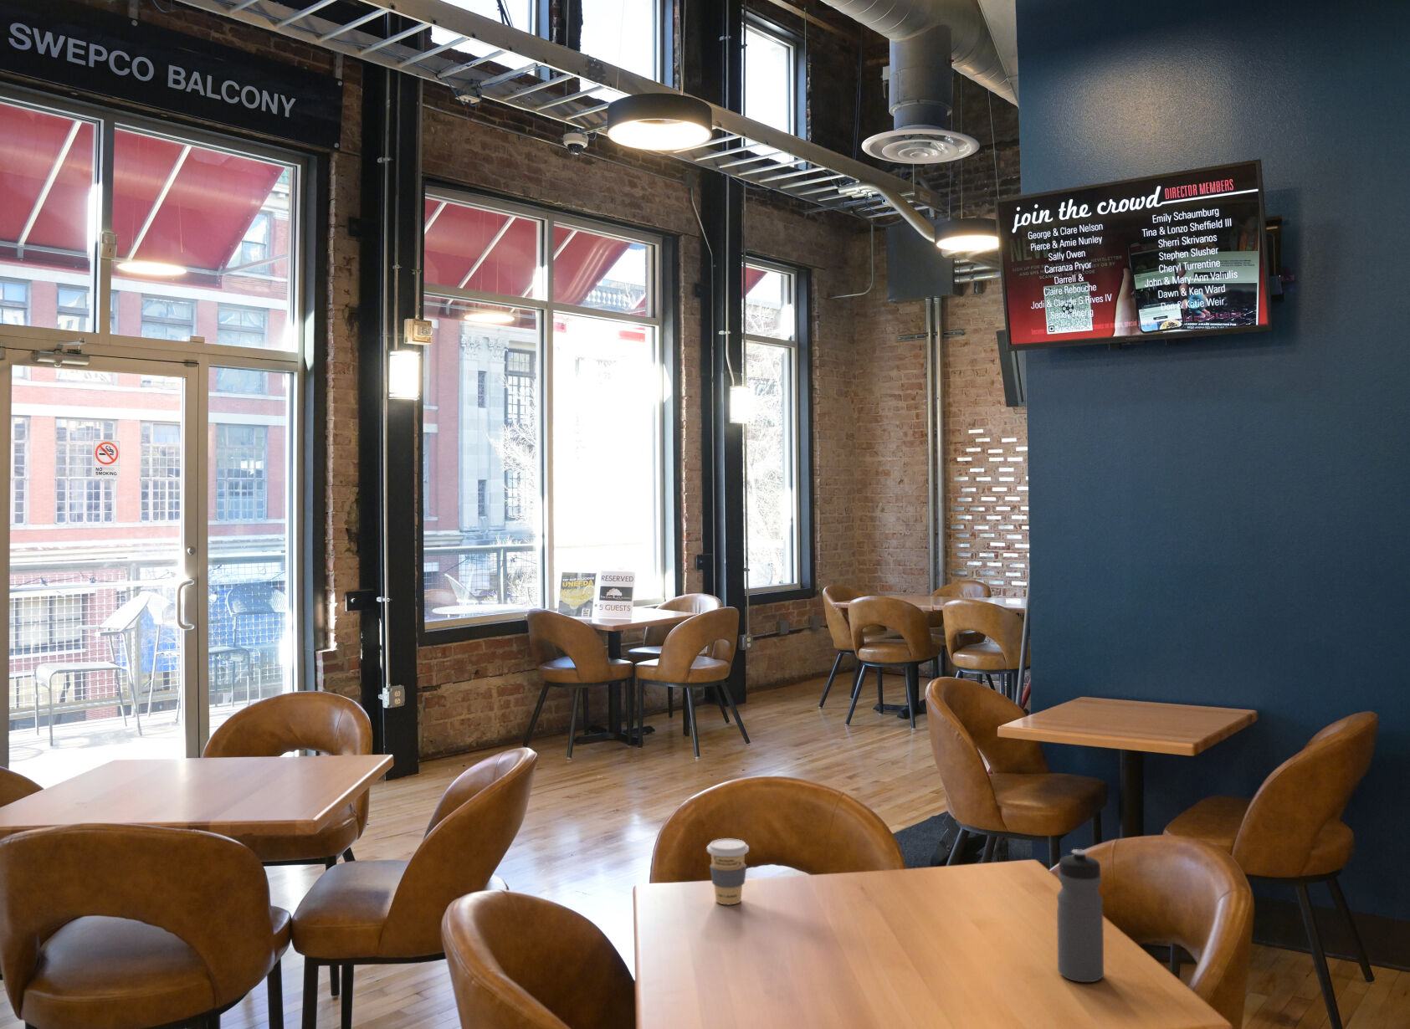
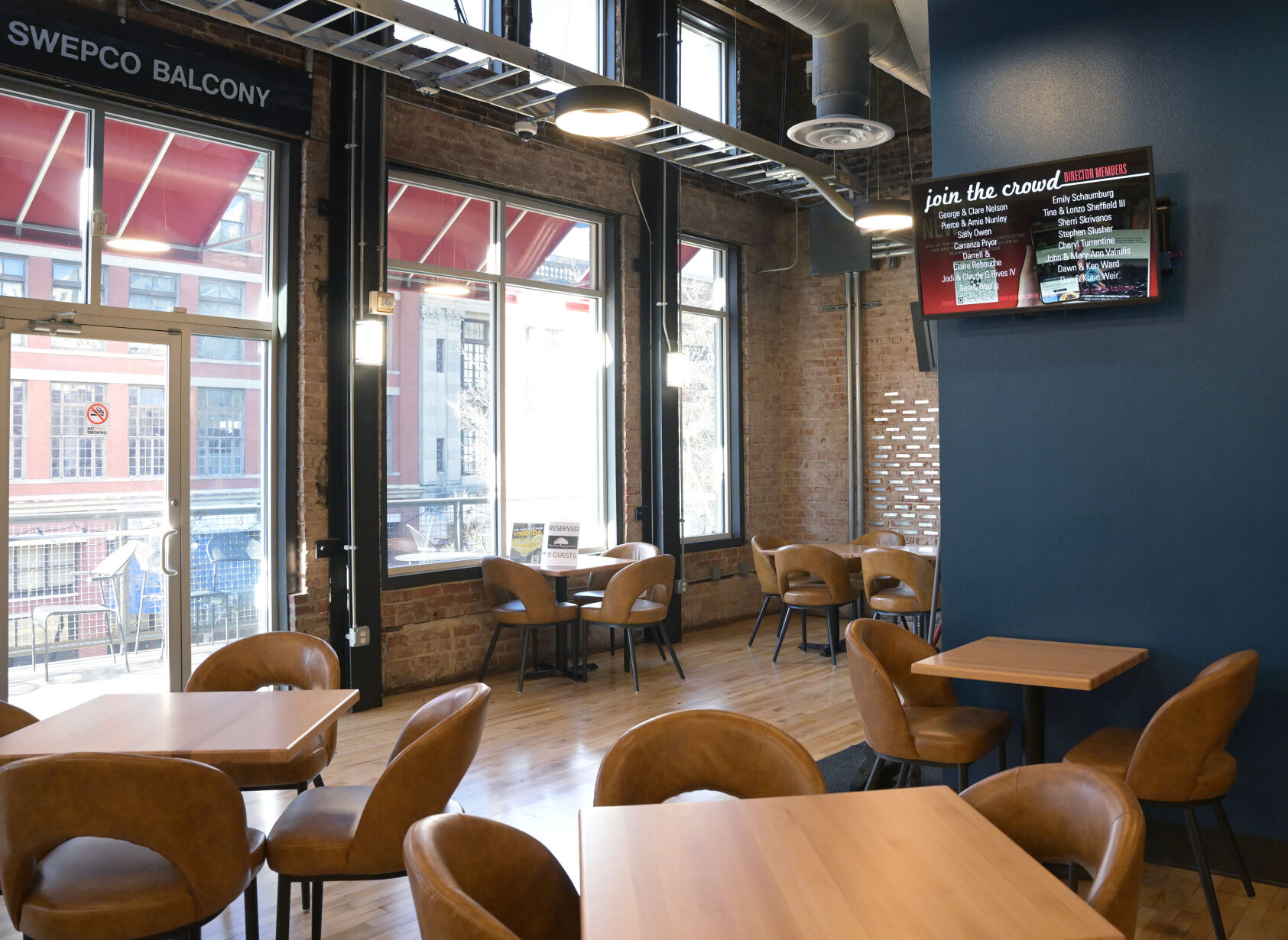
- coffee cup (728, 871)
- water bottle (1079, 912)
